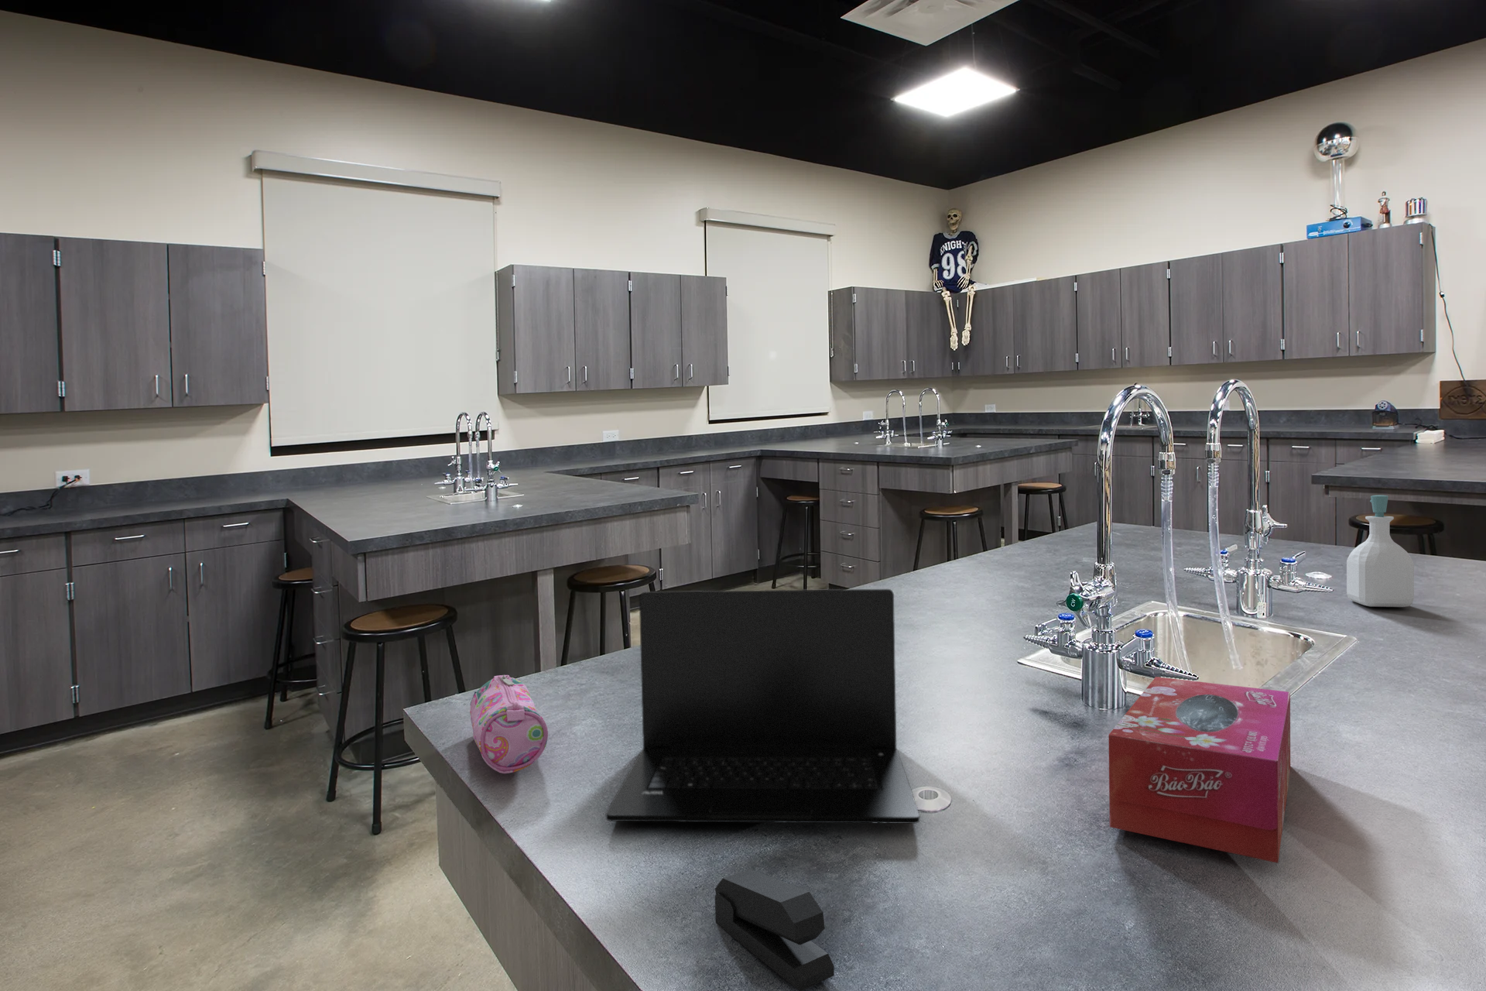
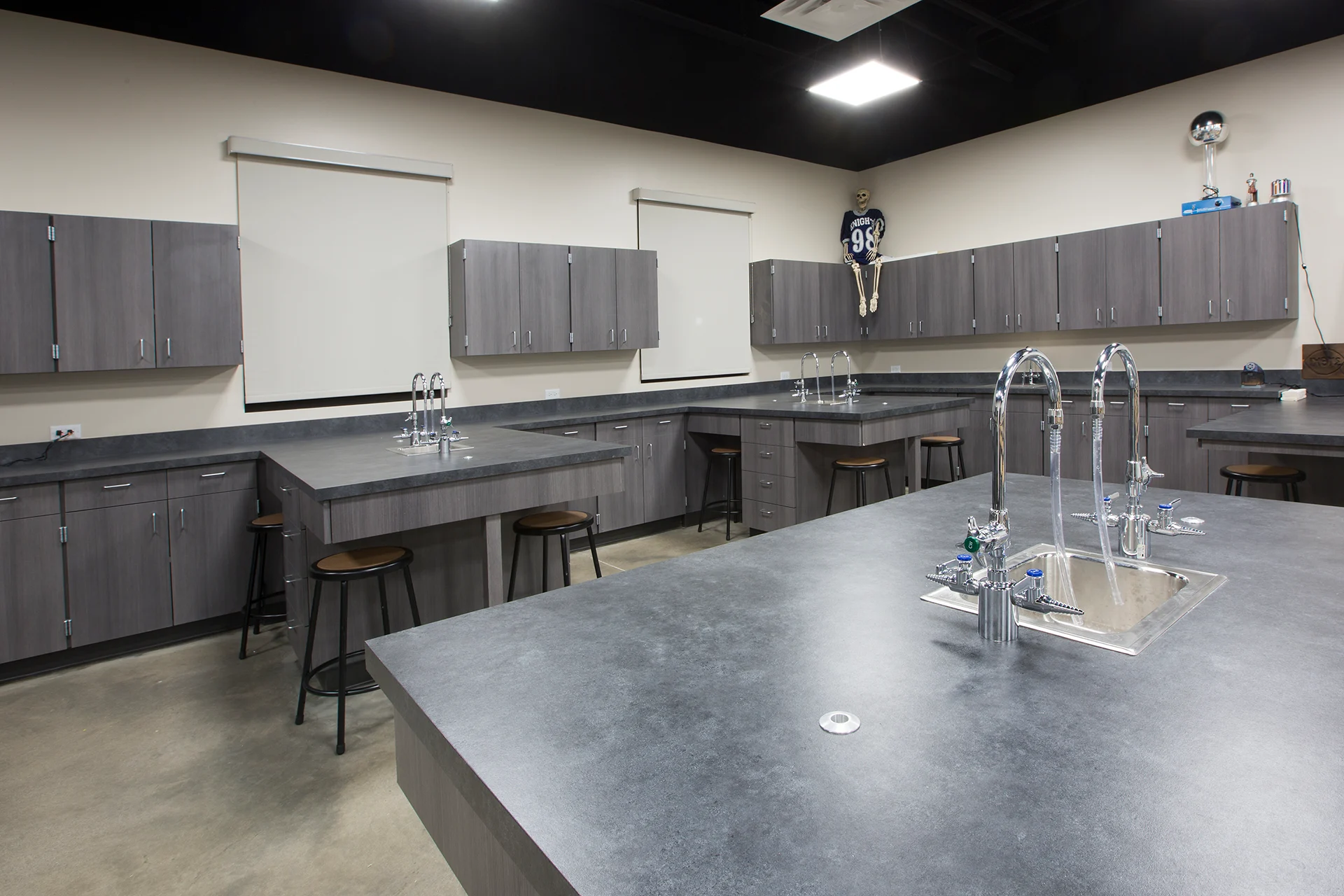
- pencil case (506, 719)
- tissue box (1206, 754)
- laptop (763, 695)
- soap bottle (1379, 550)
- stapler (770, 912)
